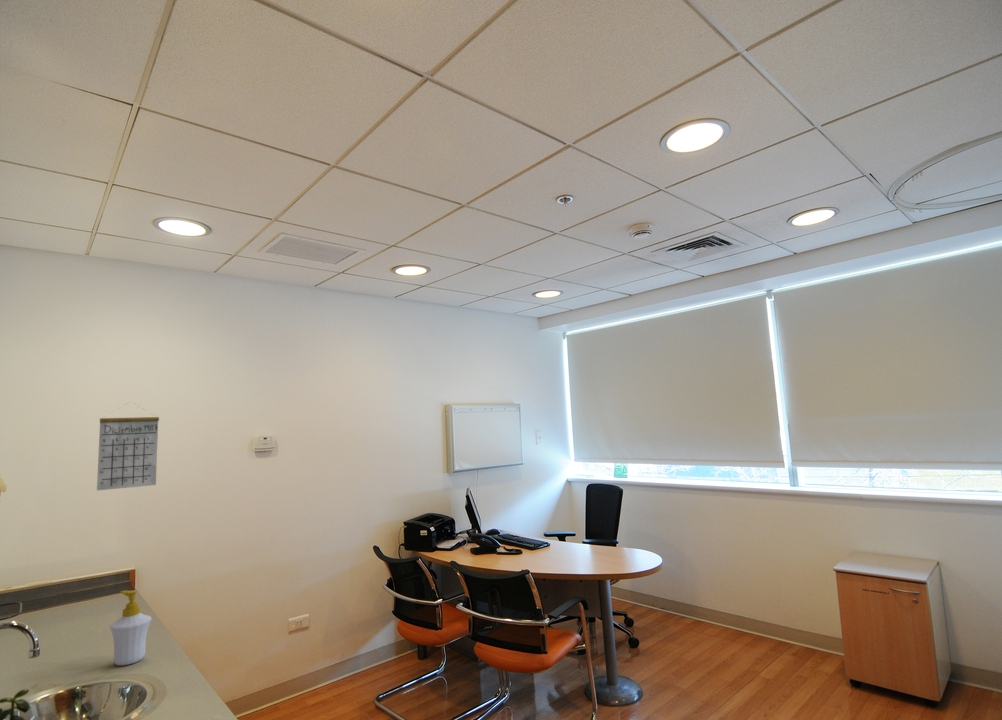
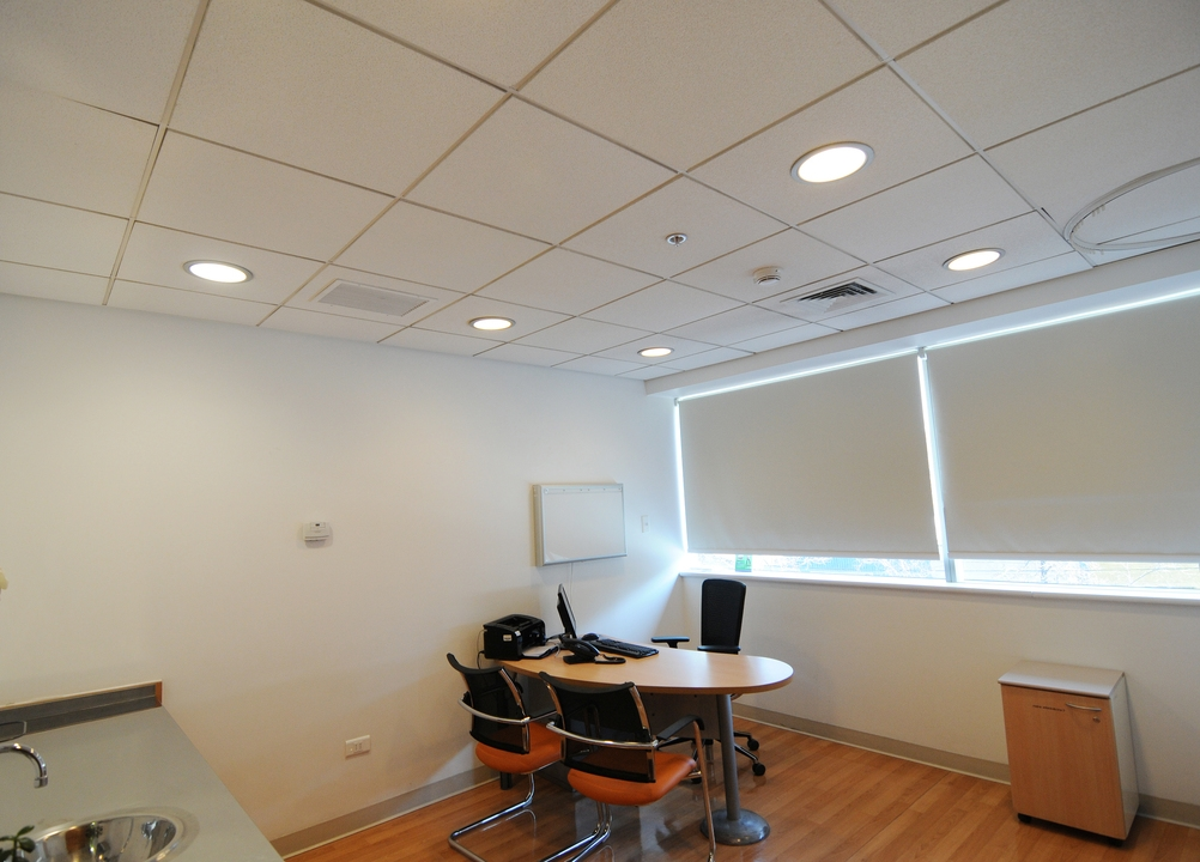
- soap bottle (130, 625)
- calendar (129, 444)
